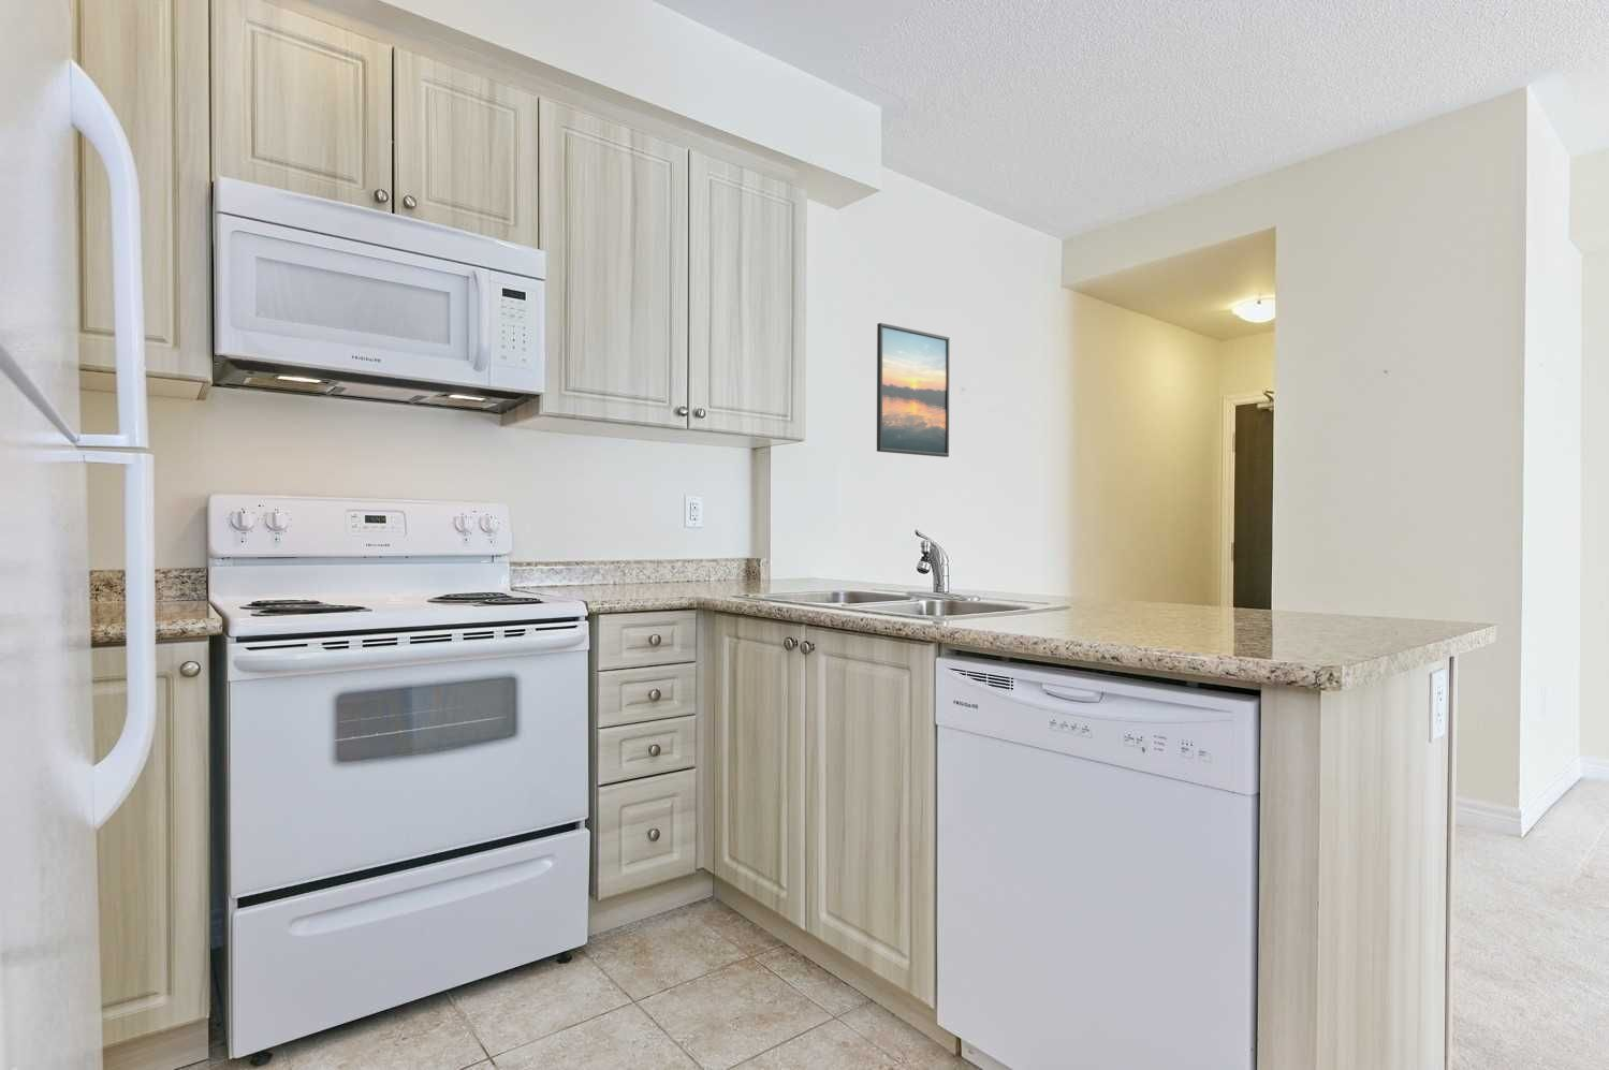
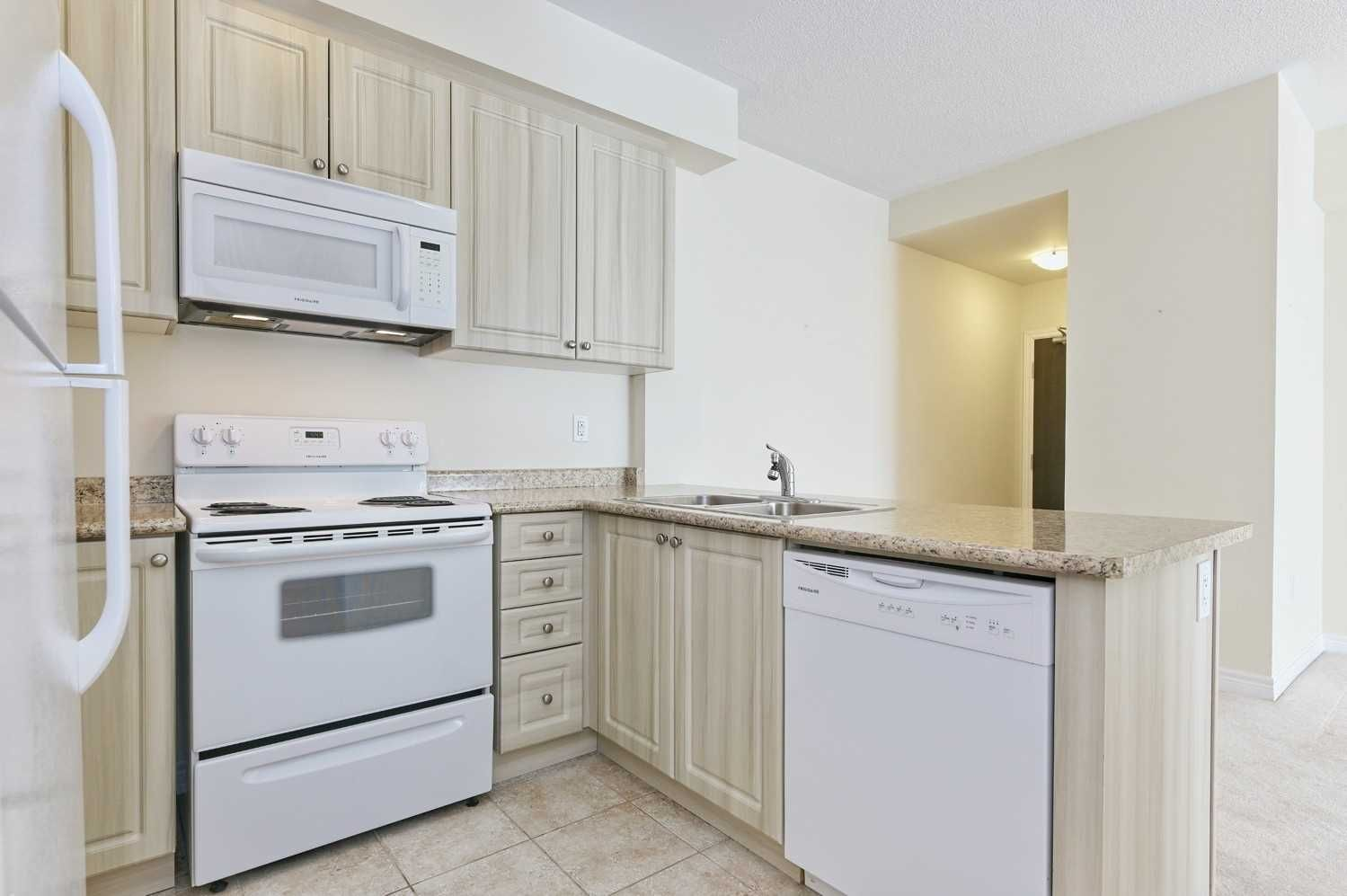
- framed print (914, 392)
